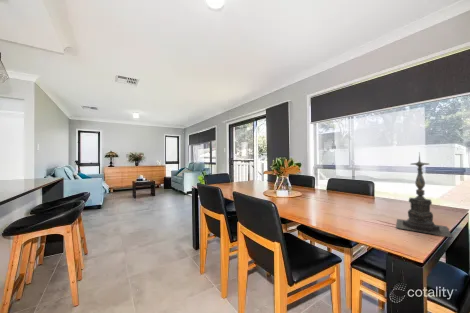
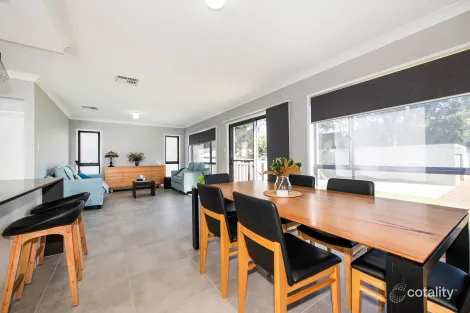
- candle holder (420, 189)
